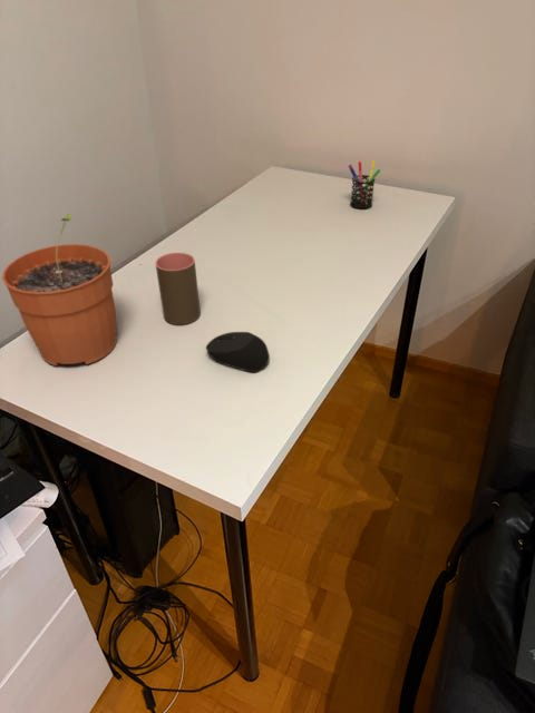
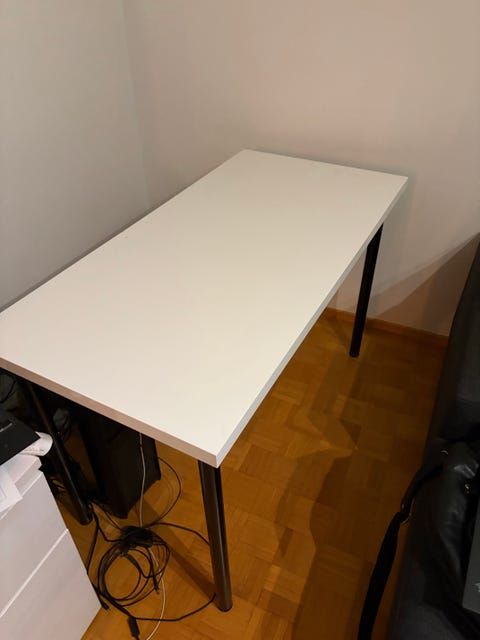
- cup (178, 289)
- computer mouse (236, 348)
- pen holder (364, 183)
- plant pot (62, 287)
